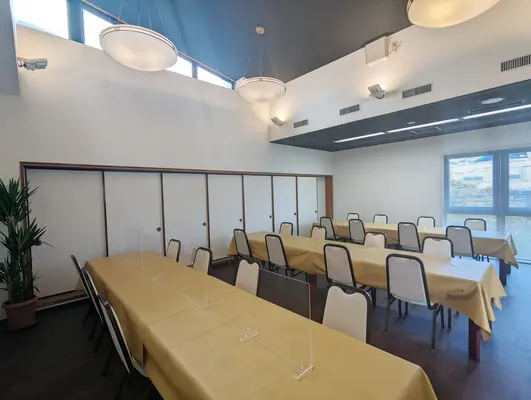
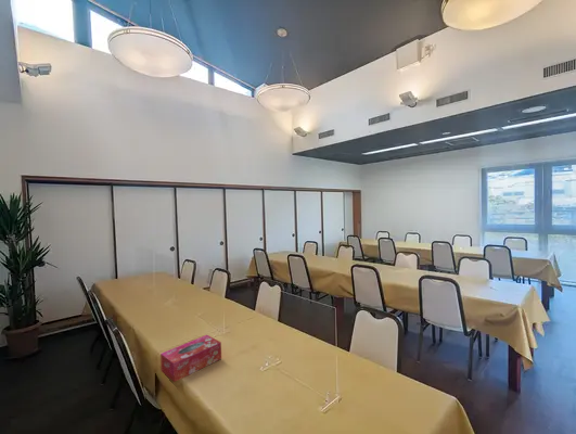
+ tissue box (192, 356)
